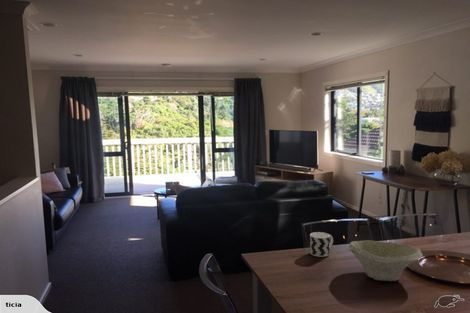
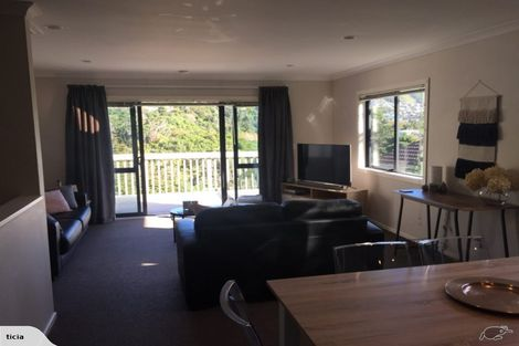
- cup (322, 243)
- bowl (383, 260)
